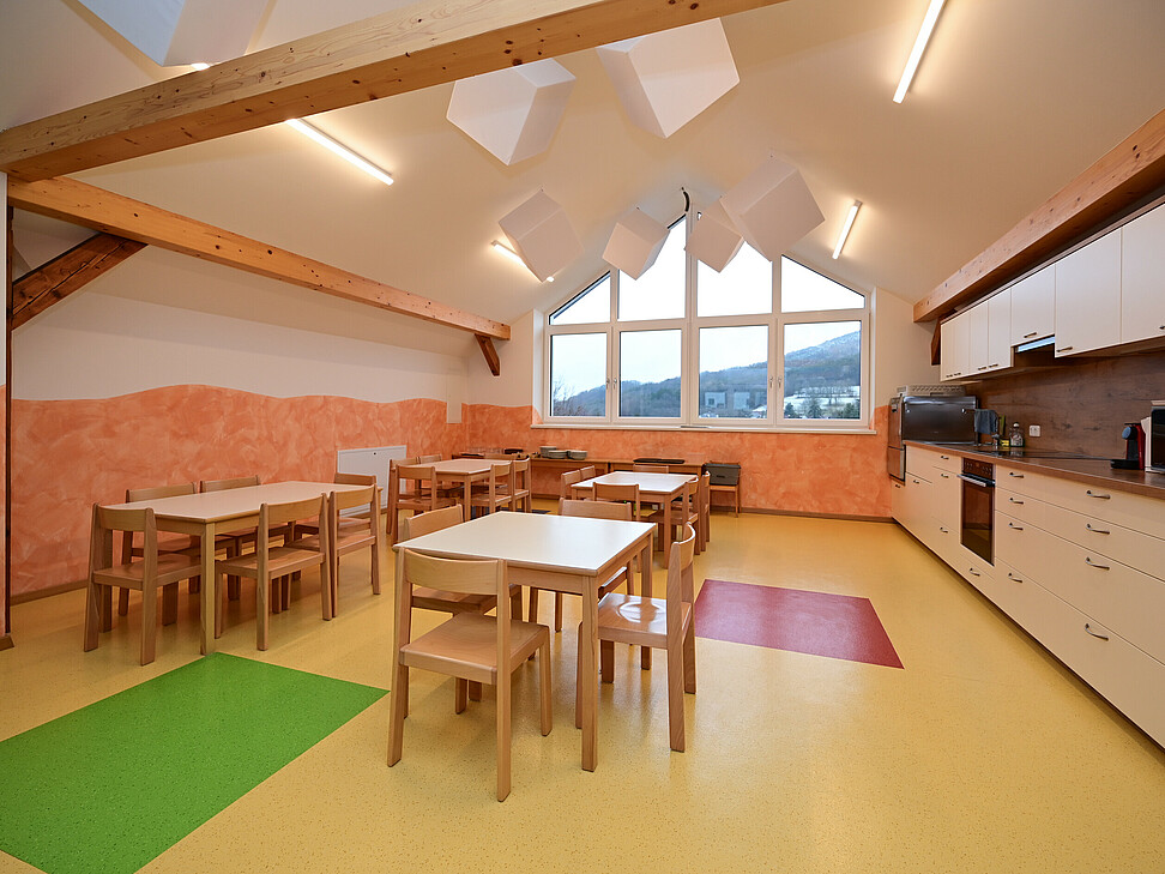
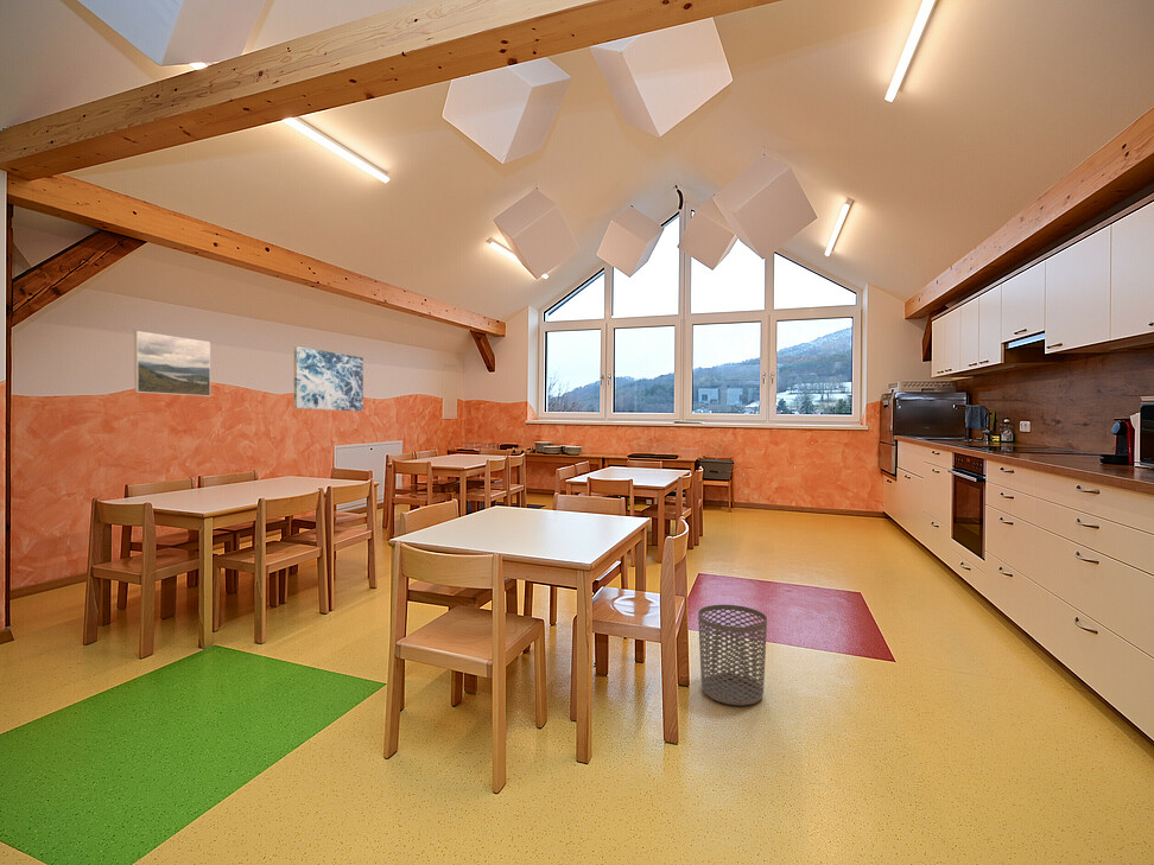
+ wall art (330, 381)
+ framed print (175, 365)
+ waste bin (731, 654)
